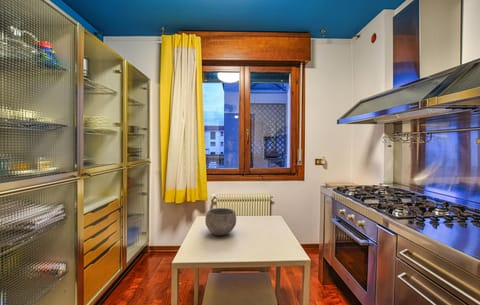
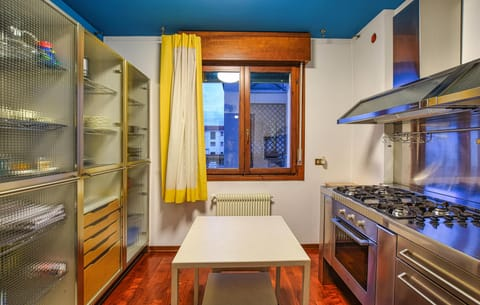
- bowl (220, 222)
